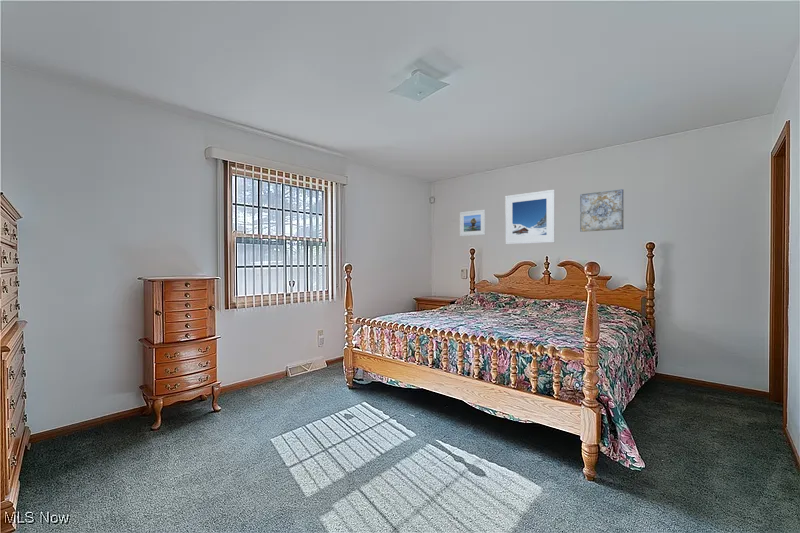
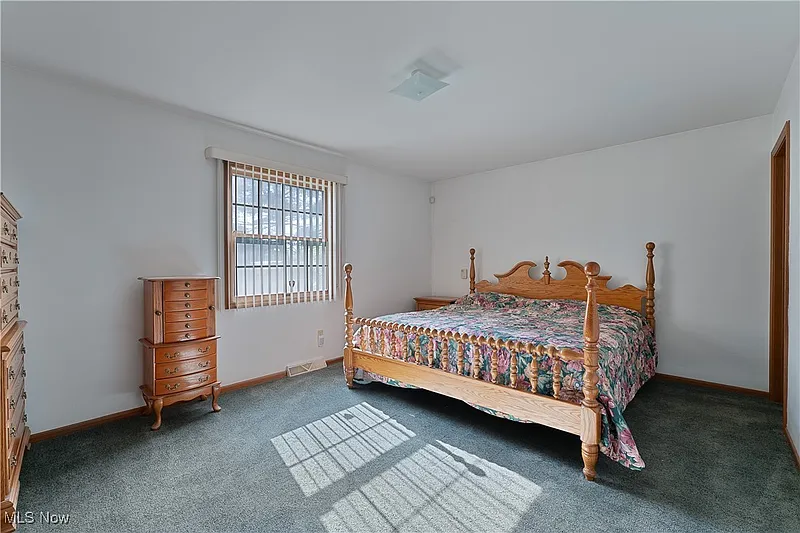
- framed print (529, 218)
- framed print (472, 223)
- wall art (601, 211)
